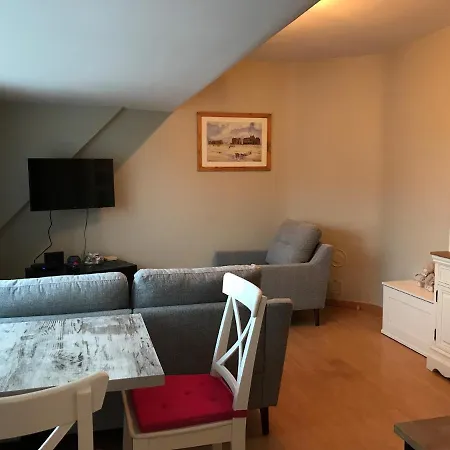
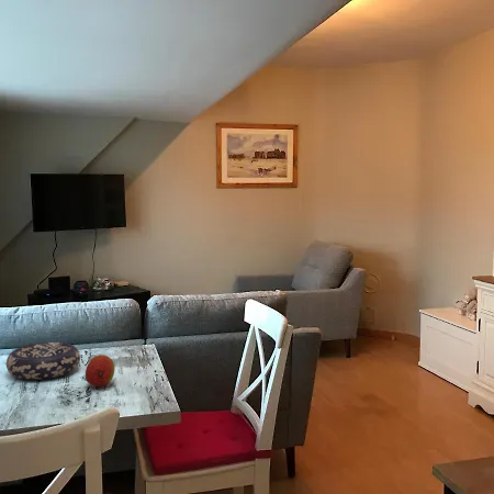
+ decorative bowl (44, 360)
+ fruit (100, 370)
